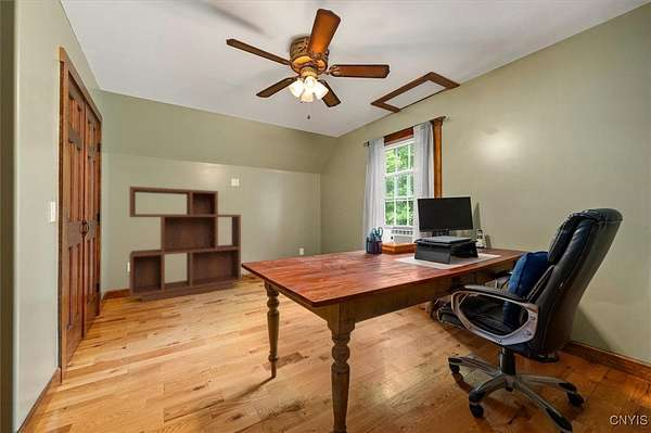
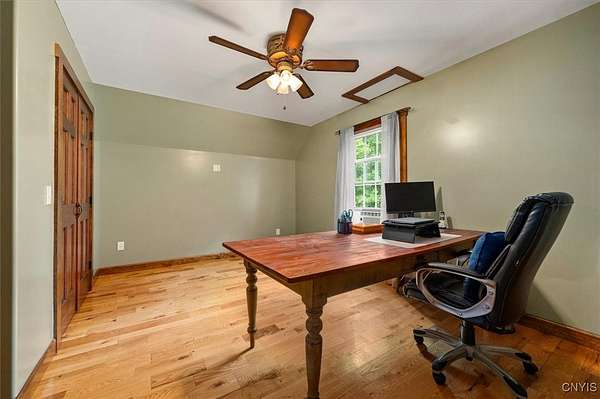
- bookcase (189, 241)
